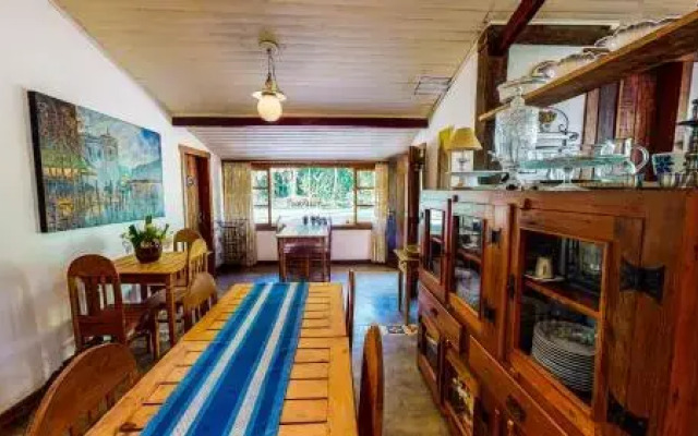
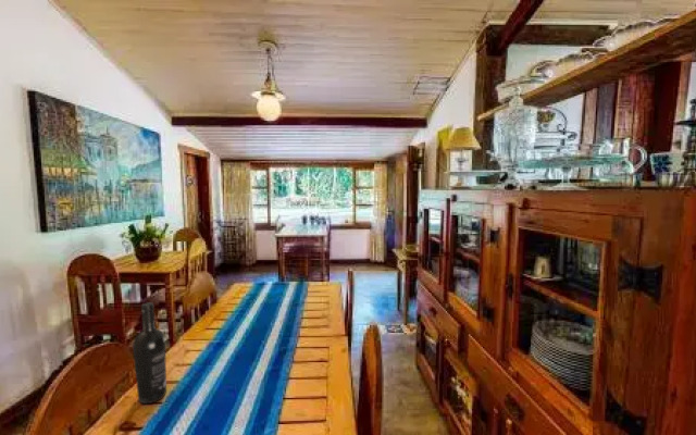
+ wine bottle (149, 350)
